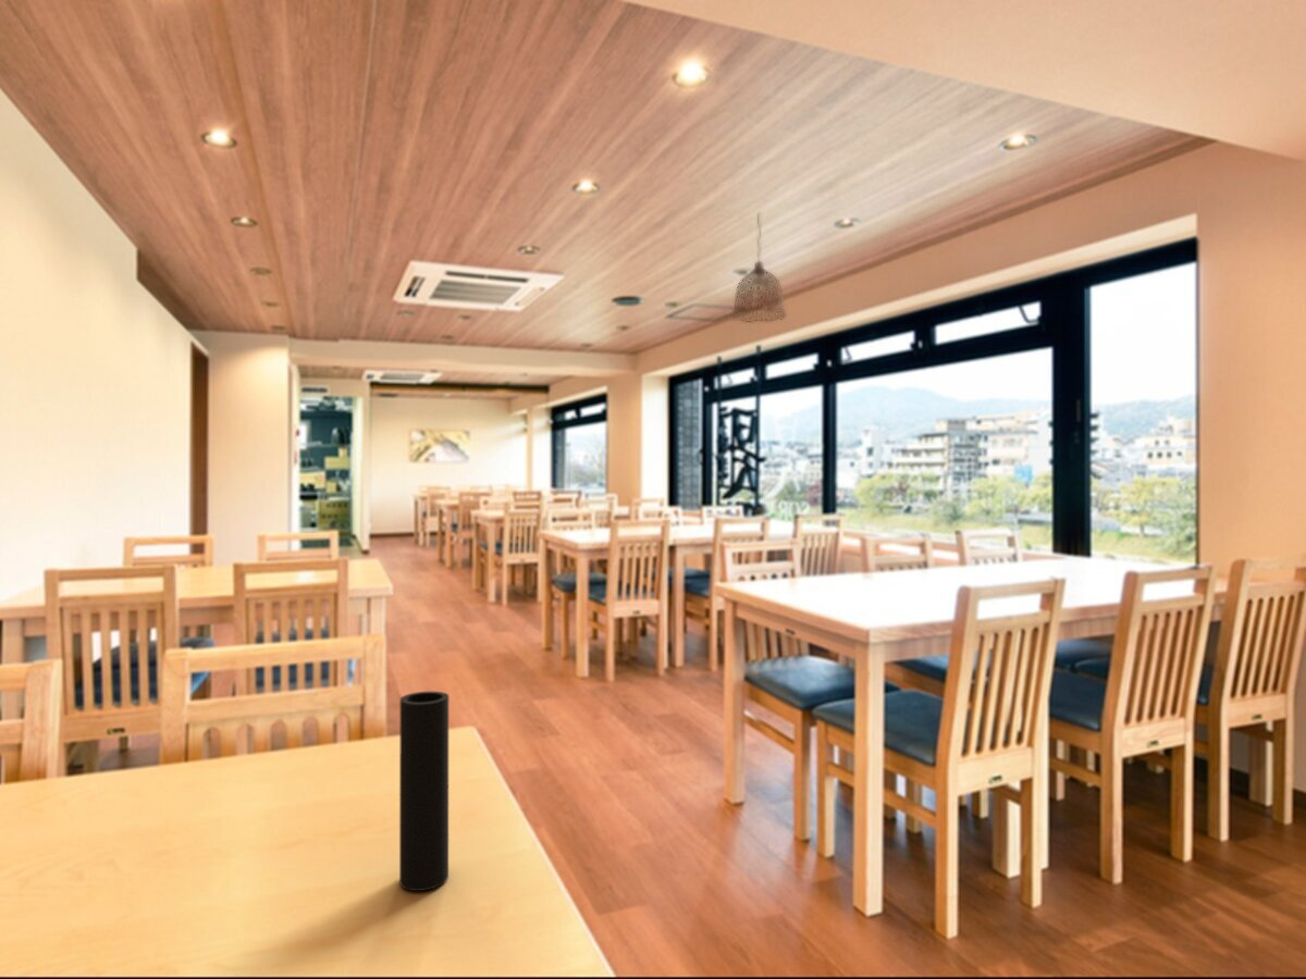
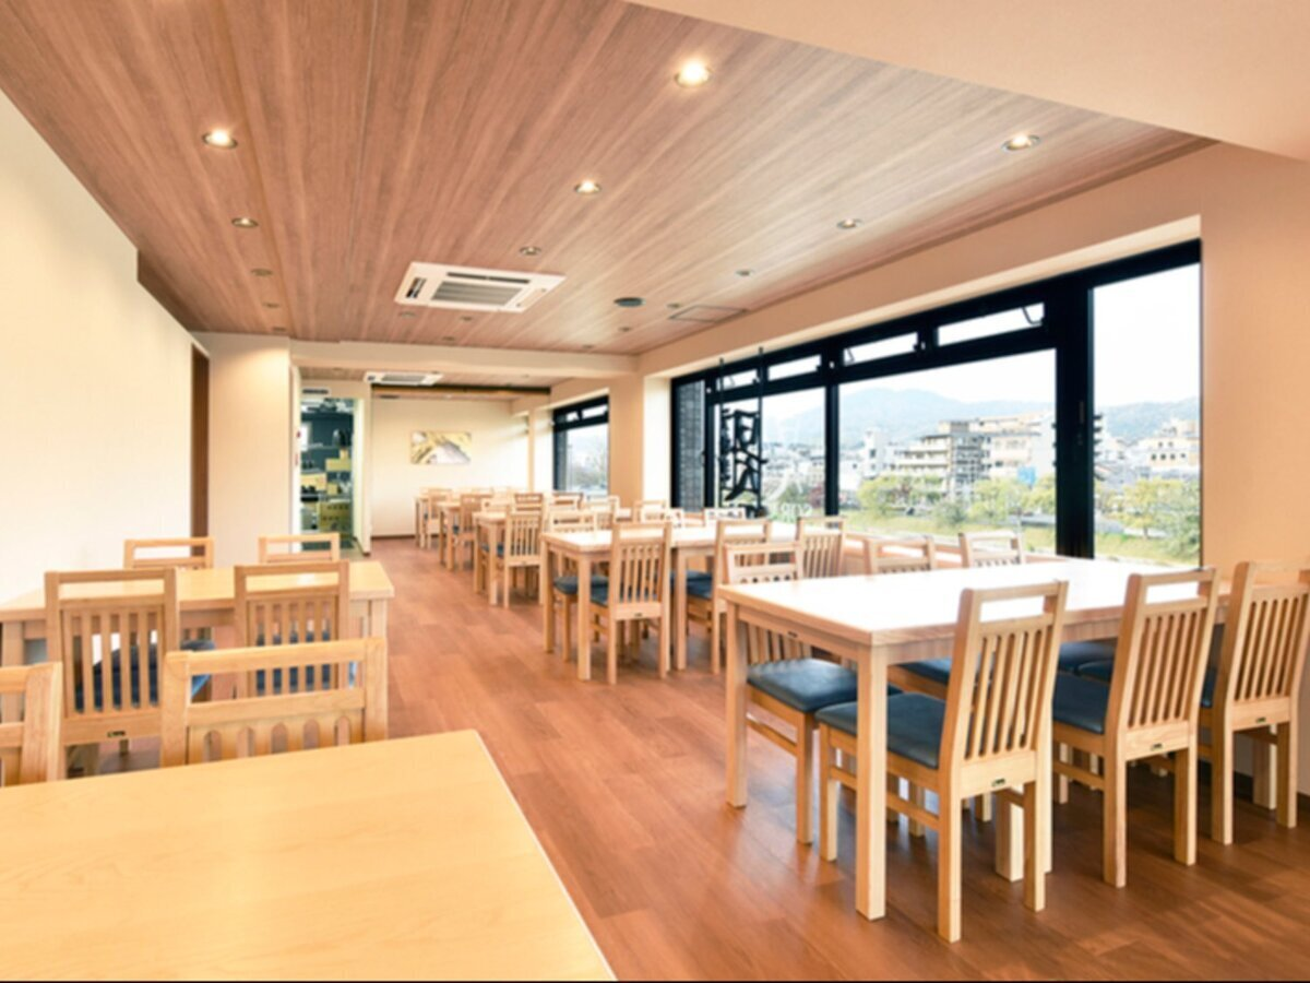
- pendant lamp (759, 264)
- cup (424, 788)
